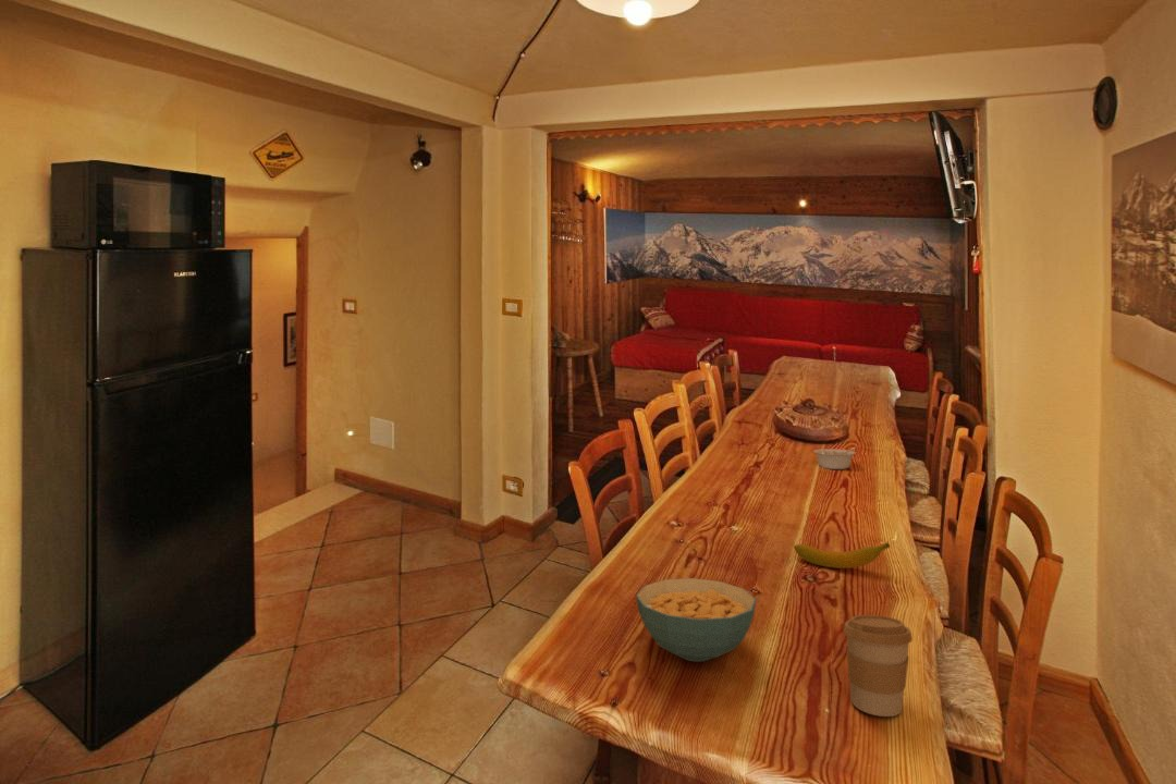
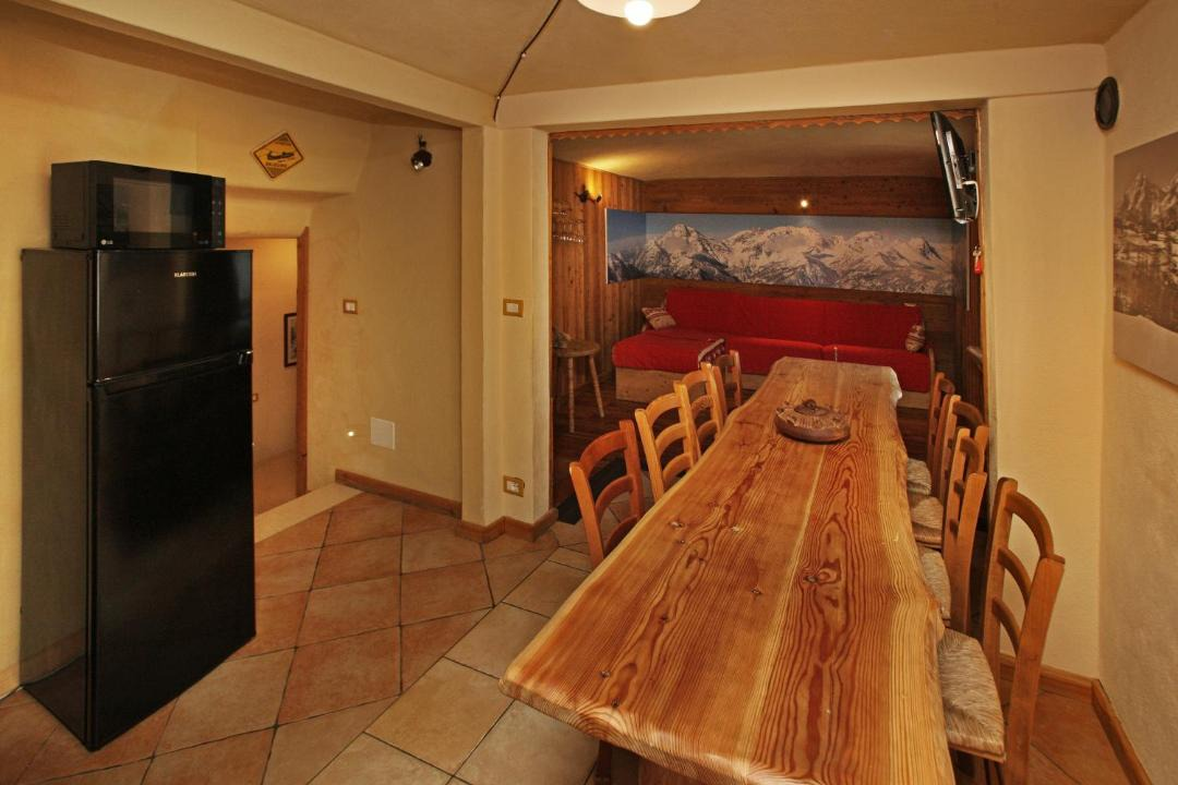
- coffee cup (877, 661)
- cereal bowl (695, 625)
- banana (840, 552)
- legume (834, 457)
